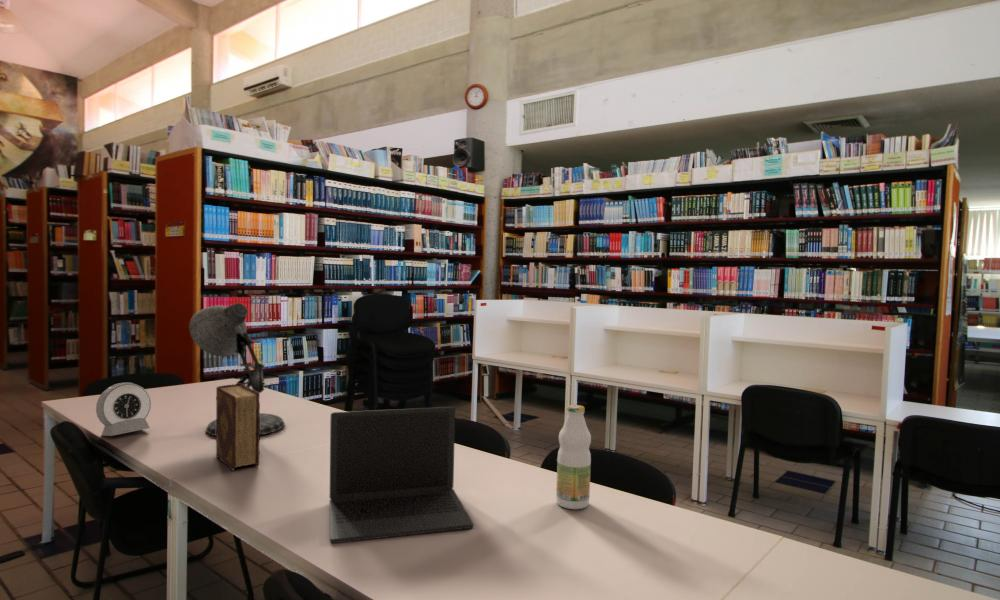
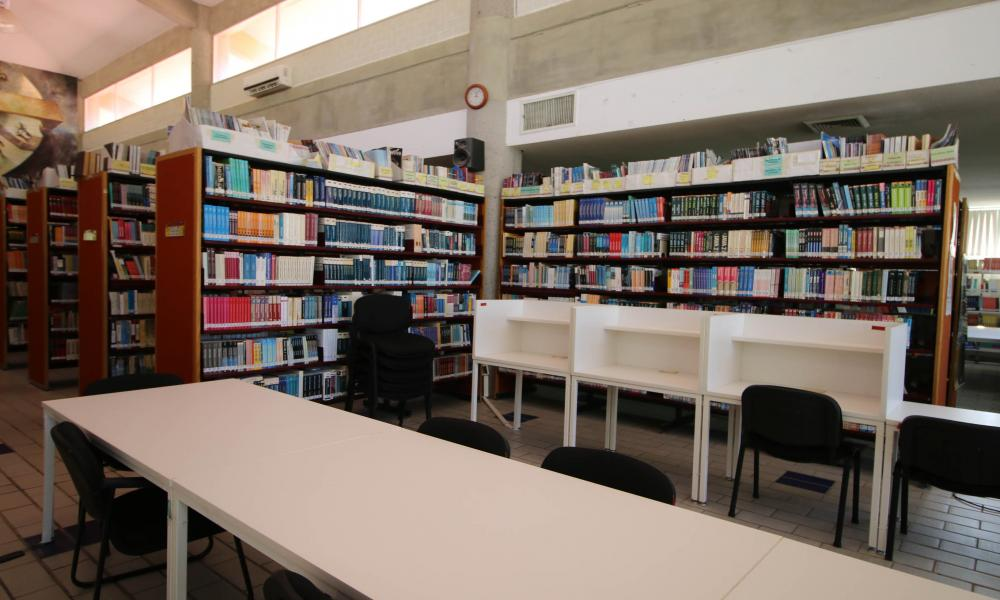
- alarm clock (125, 408)
- laptop (399, 468)
- desk lamp (240, 364)
- diary (236, 424)
- bottle (574, 455)
